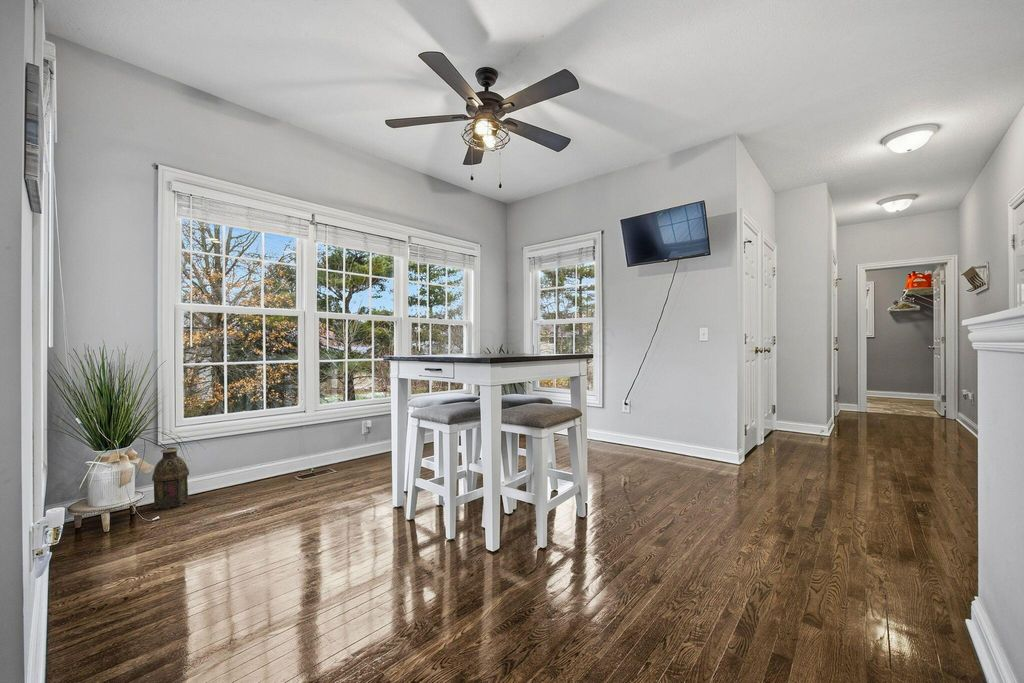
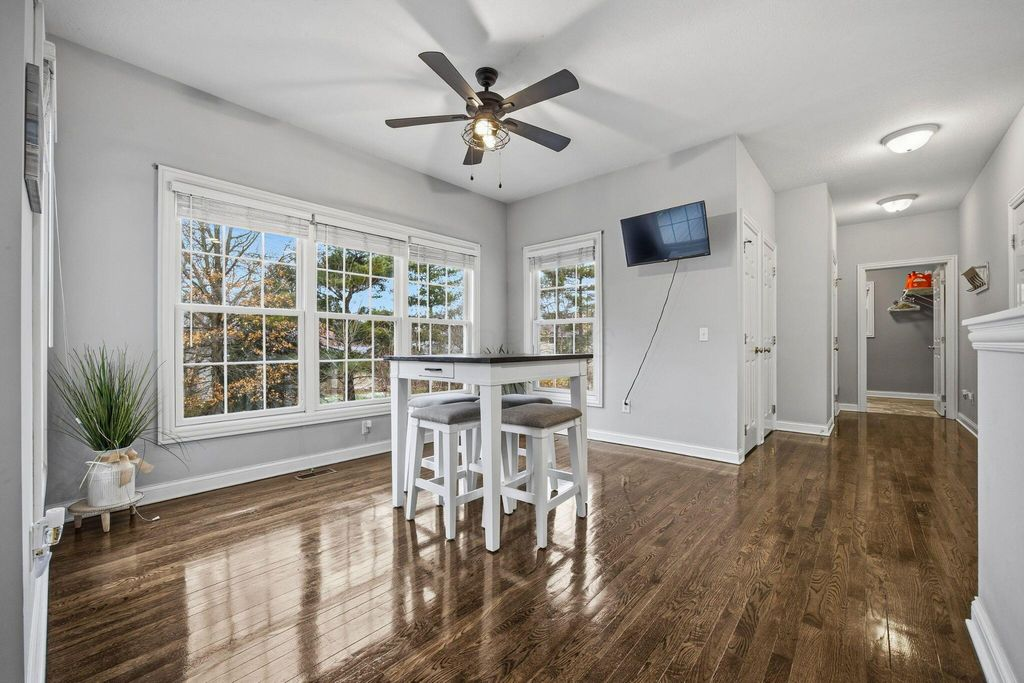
- lantern (170, 475)
